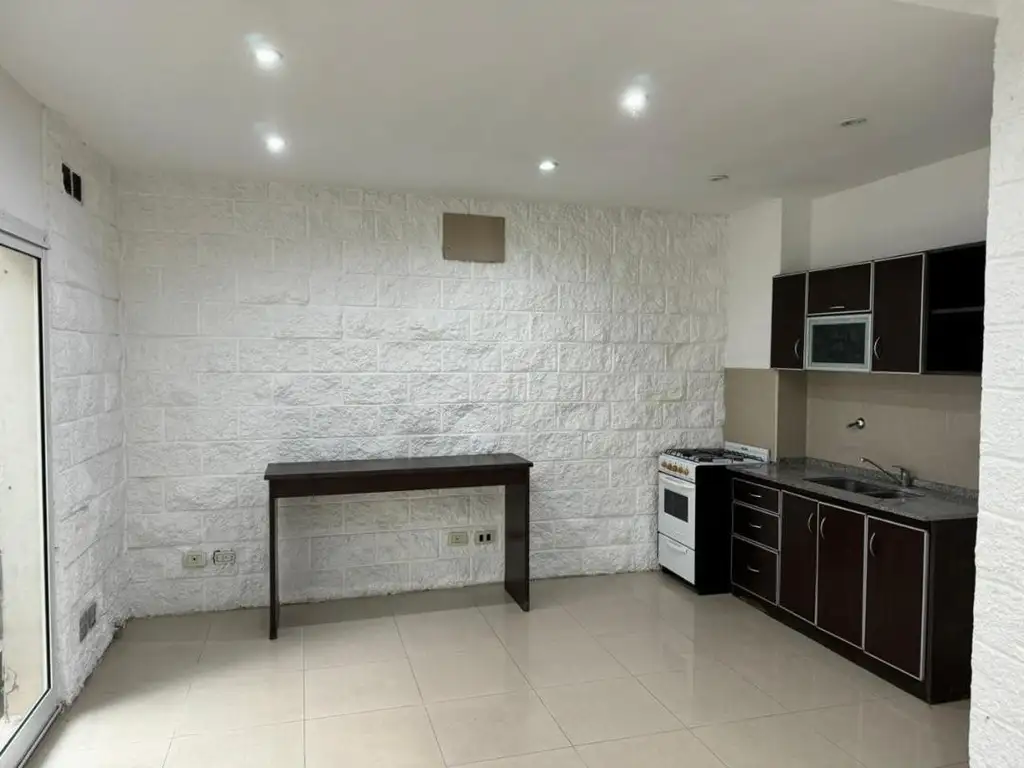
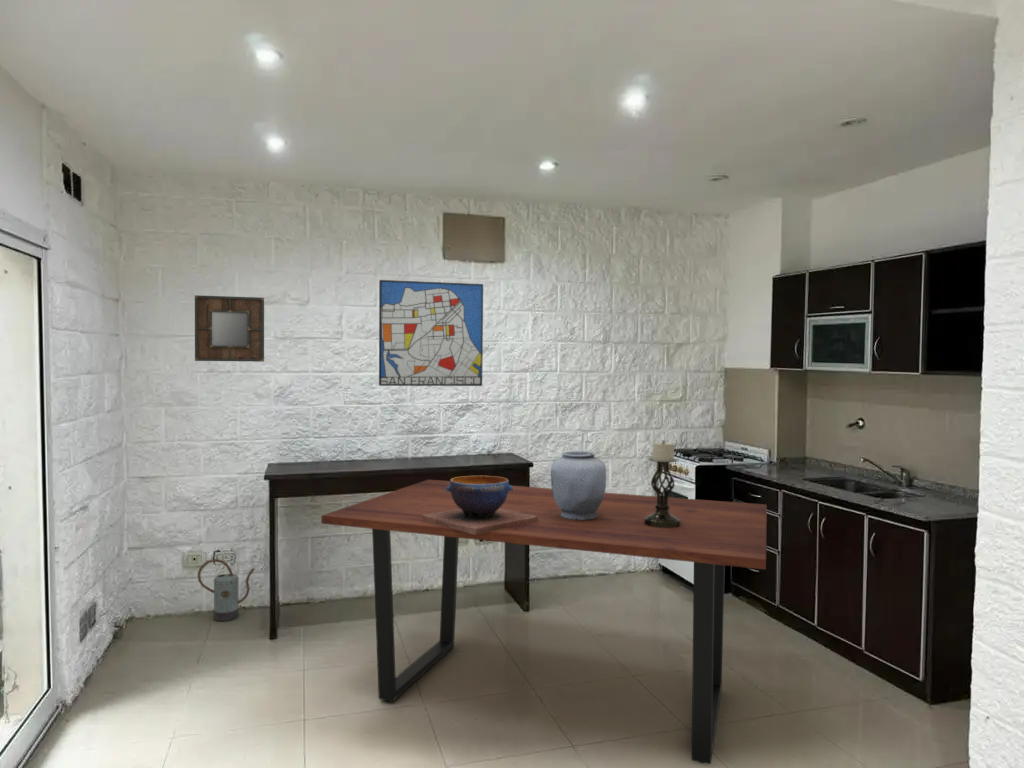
+ wall art (431, 334)
+ home mirror (229, 328)
+ decorative bowl (480, 499)
+ vase (578, 483)
+ dining table (562, 548)
+ watering can (226, 587)
+ candle holder (662, 481)
